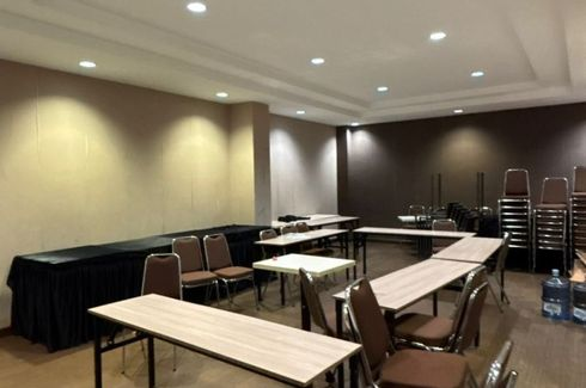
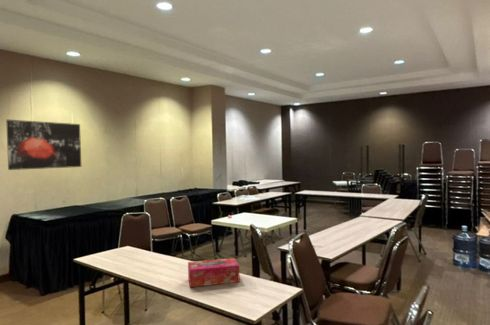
+ wall art (46, 145)
+ tissue box (213, 271)
